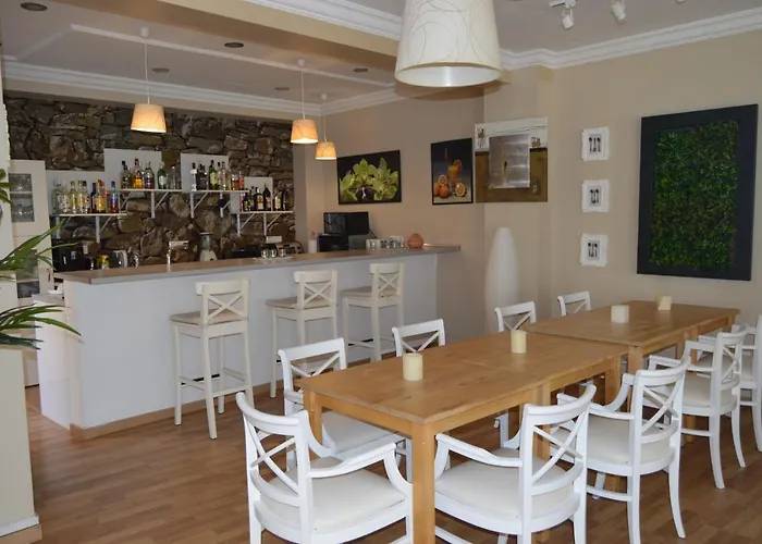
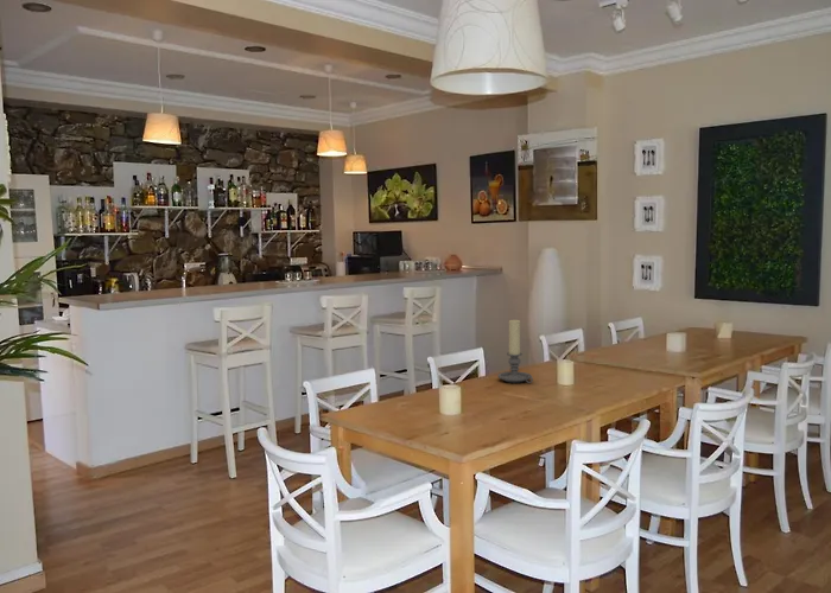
+ candle holder (516, 350)
